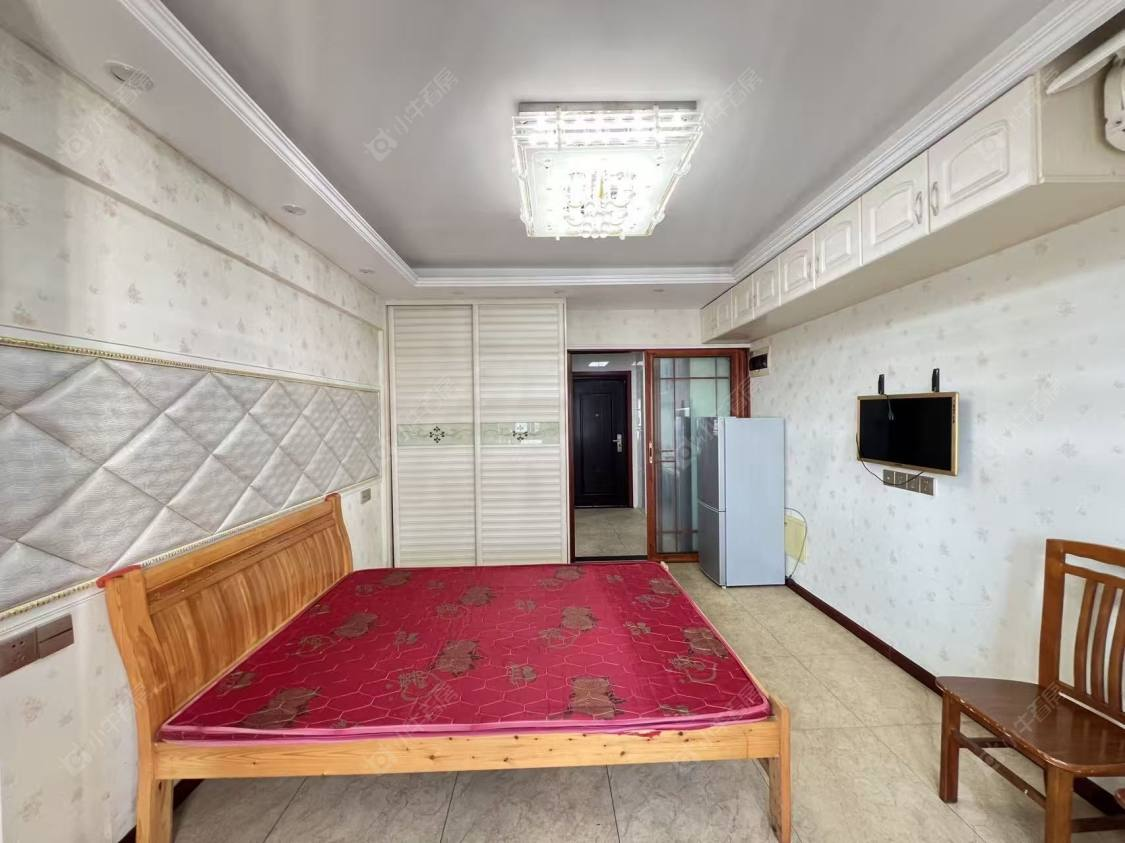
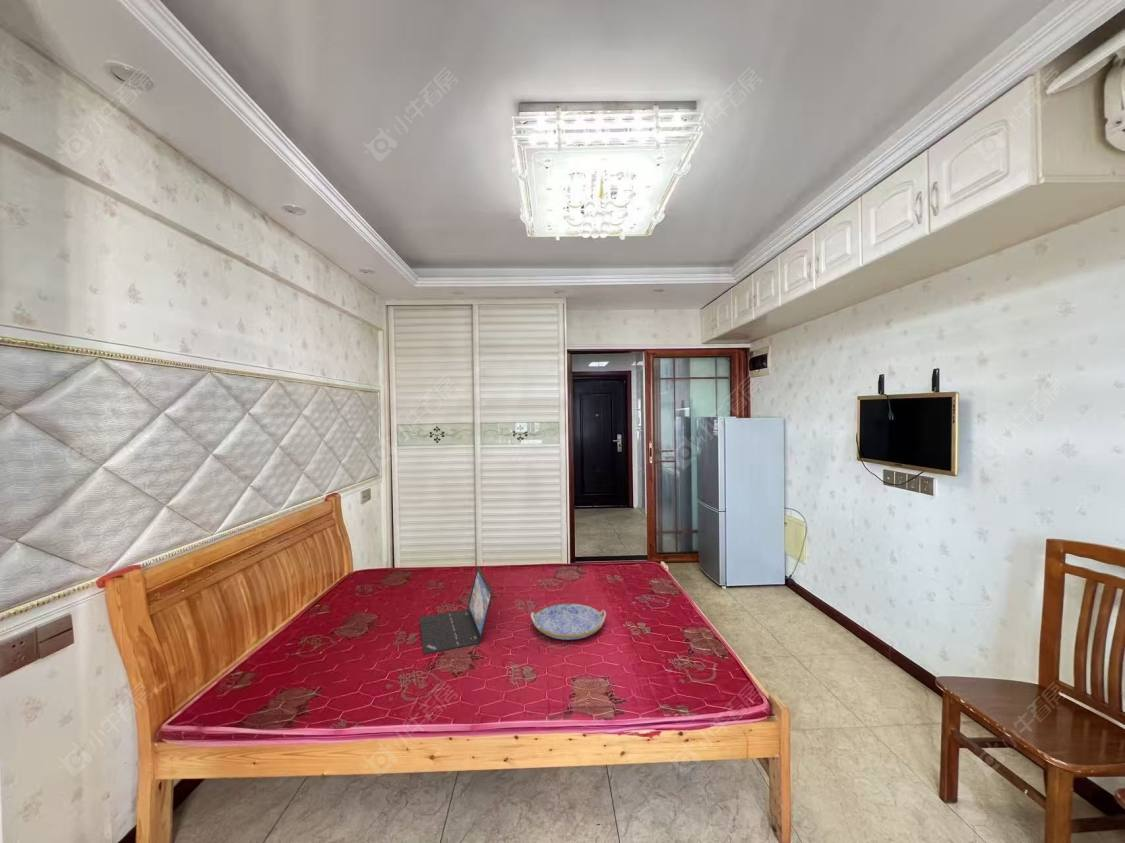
+ laptop (455, 611)
+ serving tray (568, 619)
